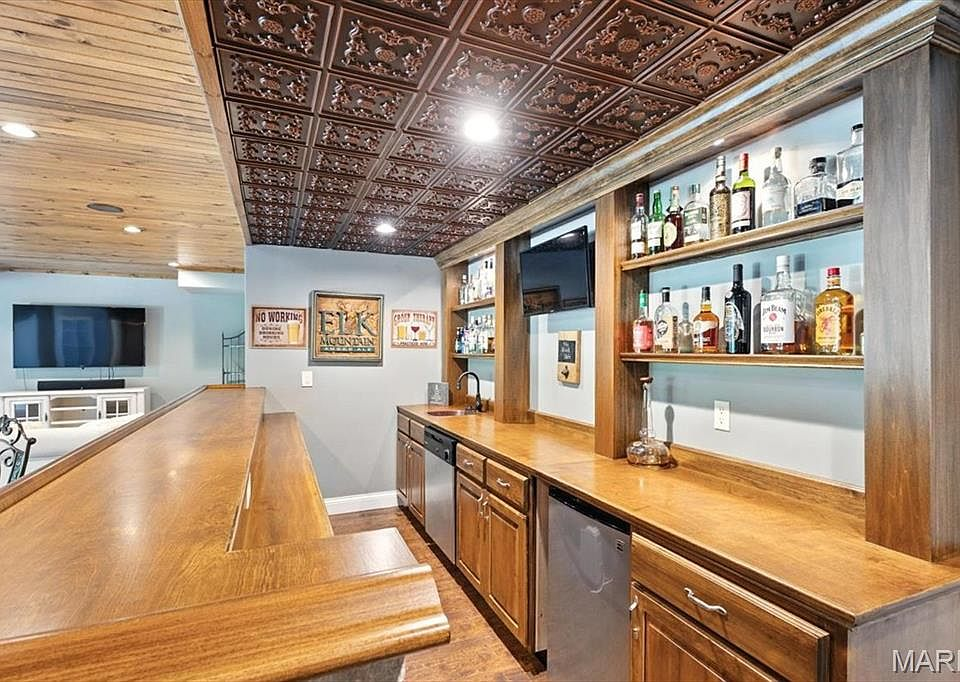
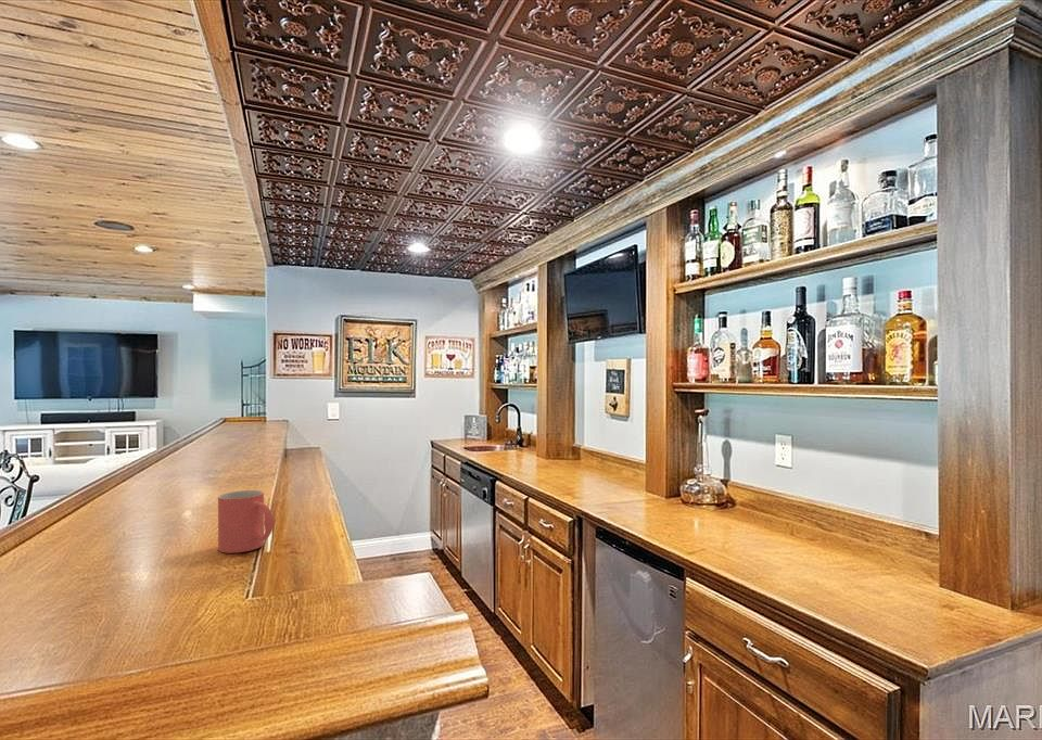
+ mug (249, 522)
